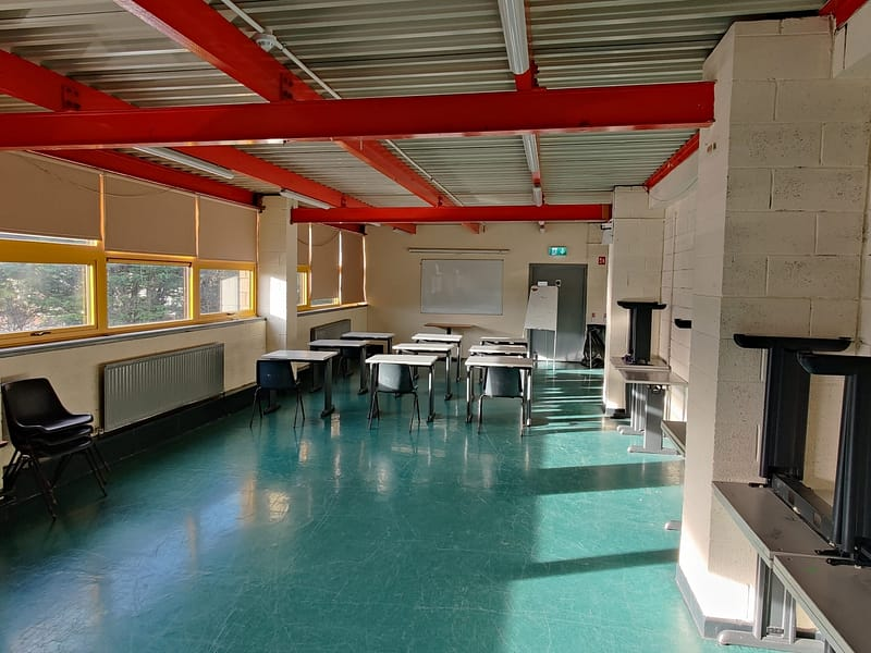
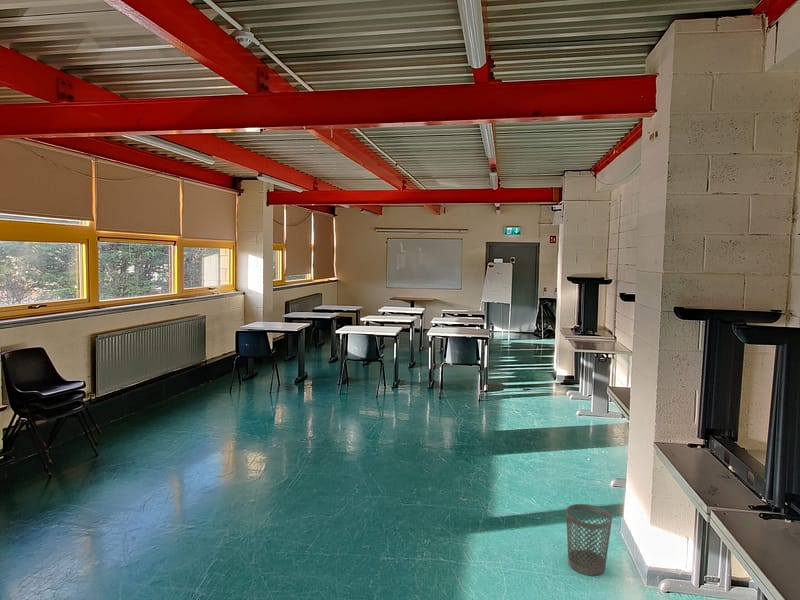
+ wastebasket (587, 539)
